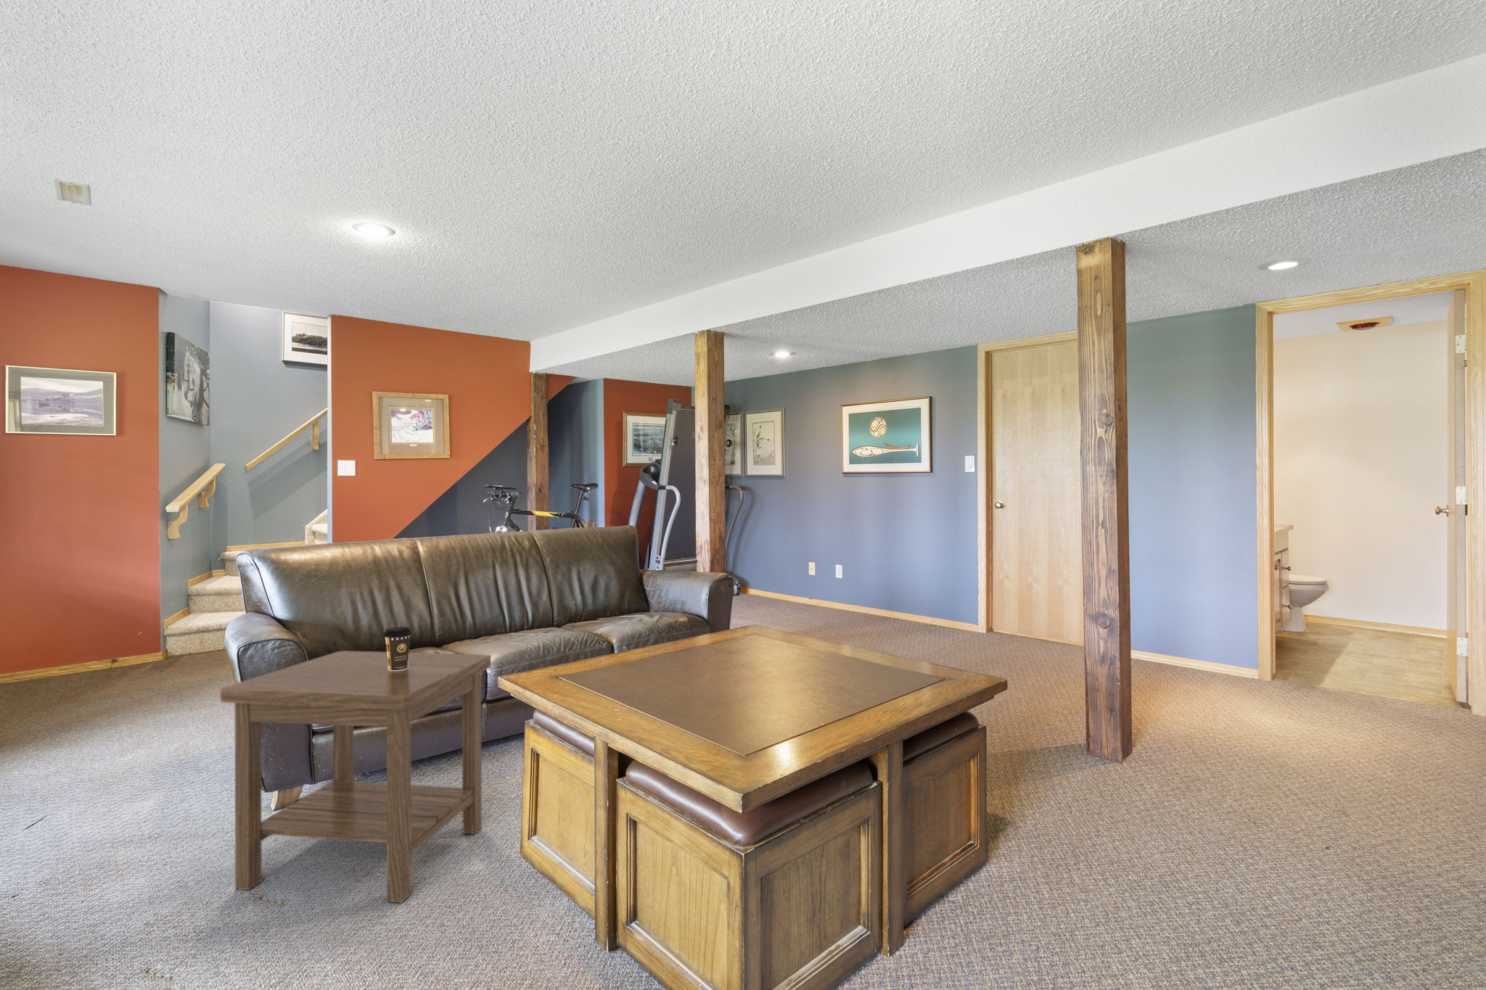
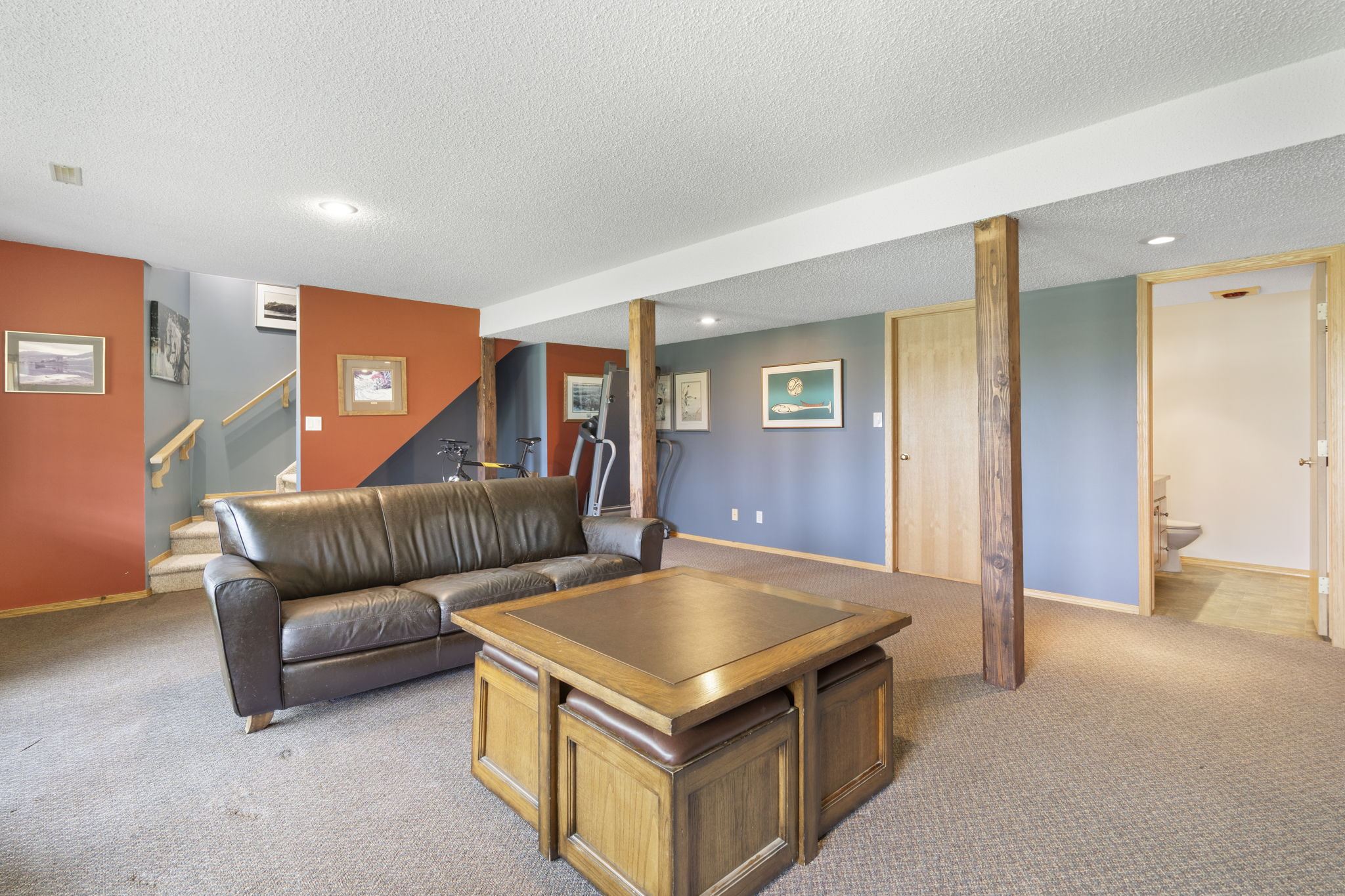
- coffee cup (398, 647)
- side table (354, 763)
